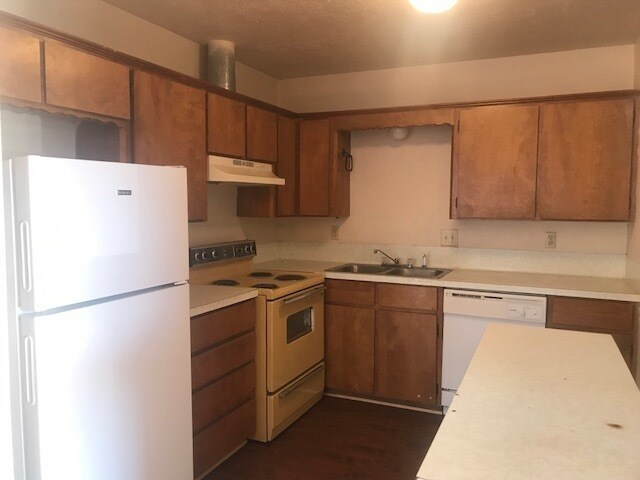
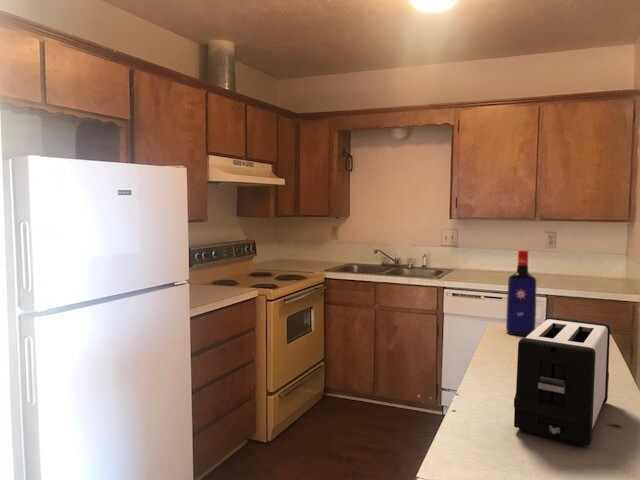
+ toaster (565, 374)
+ liquor bottle (521, 292)
